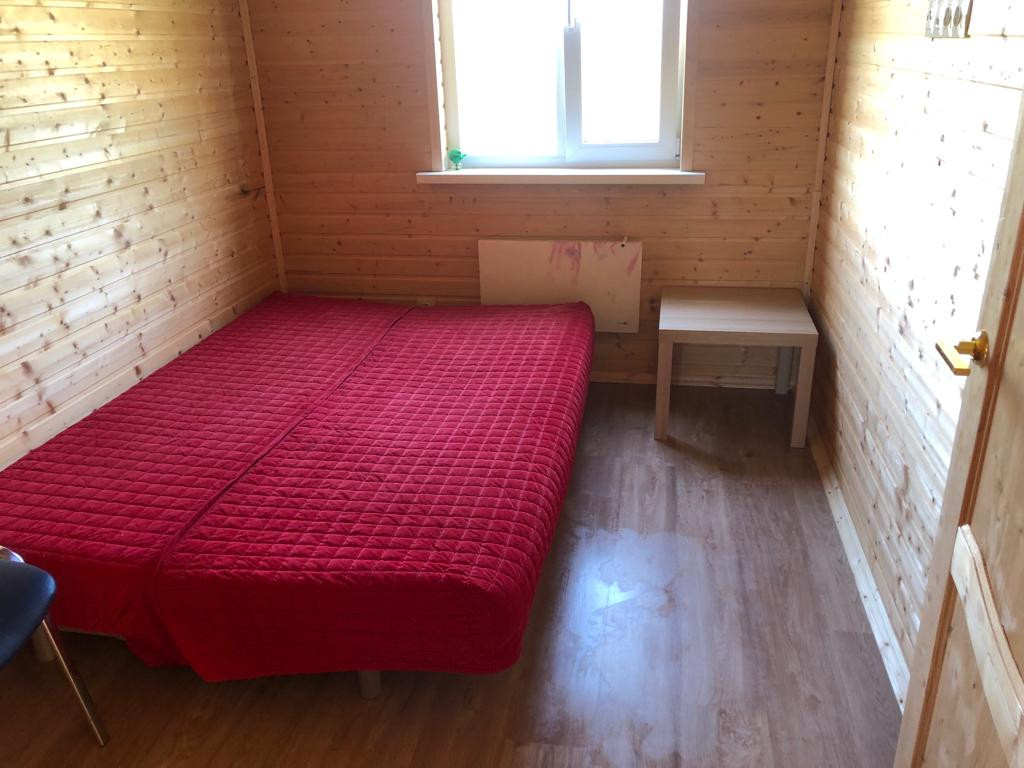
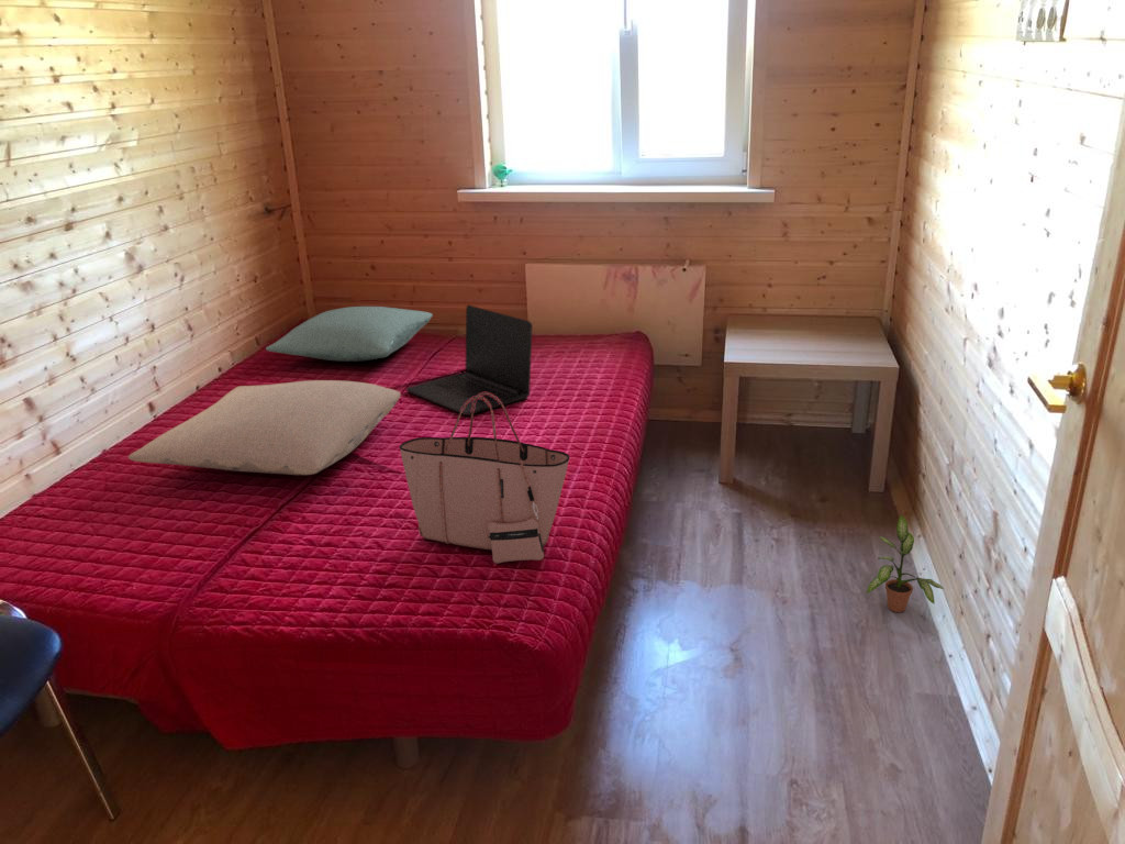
+ tote bag (481, 471)
+ laptop (467, 357)
+ potted plant (902, 564)
+ pillow (274, 423)
+ pillow (353, 333)
